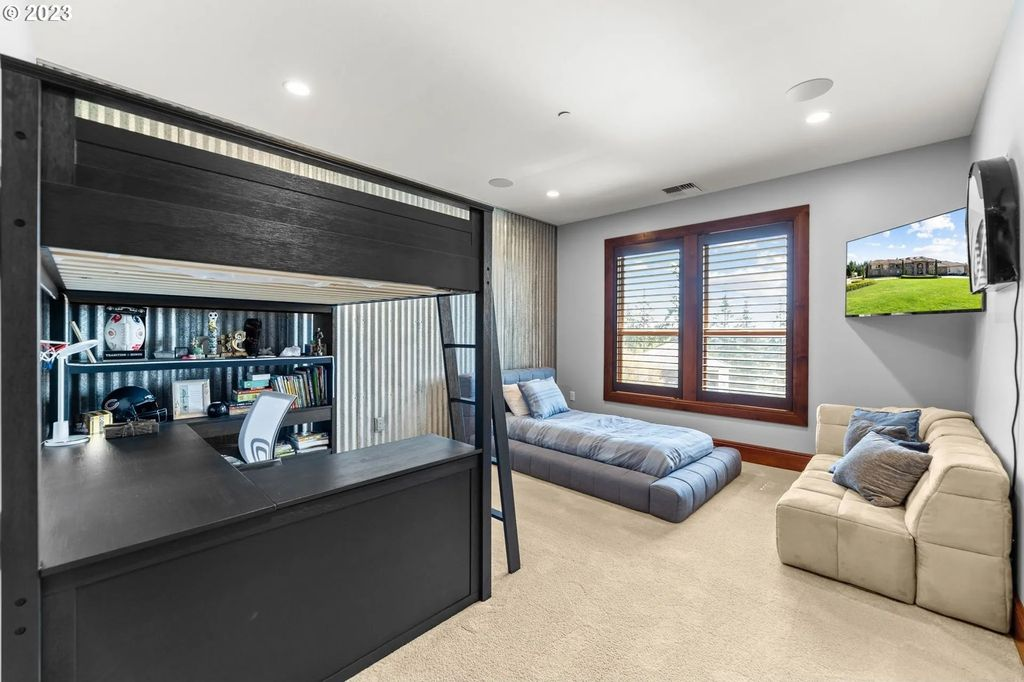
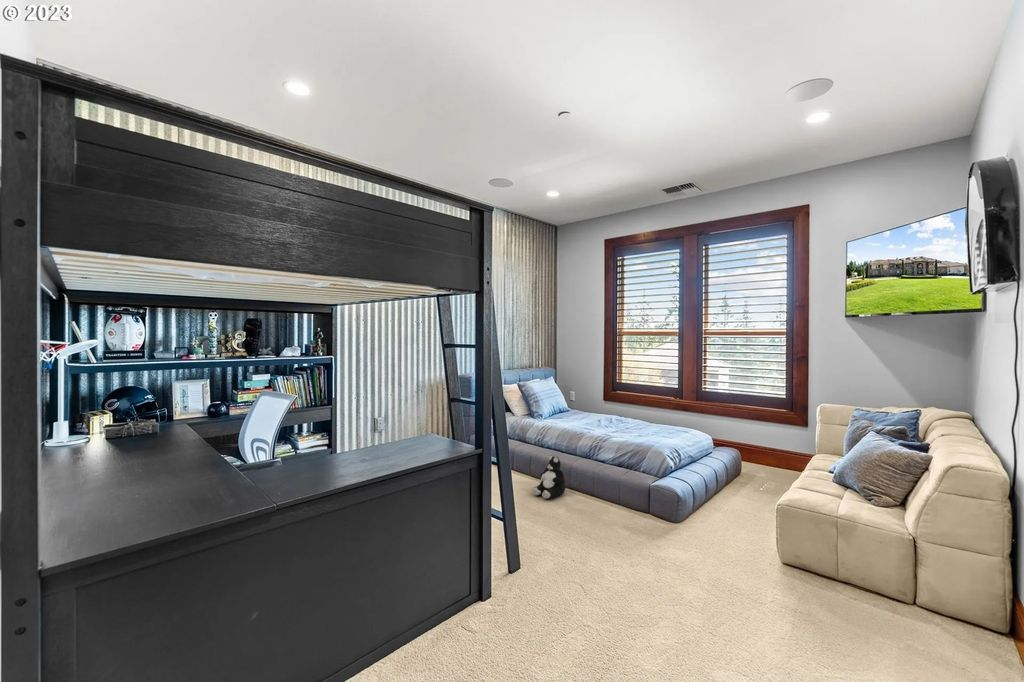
+ plush toy (550, 475)
